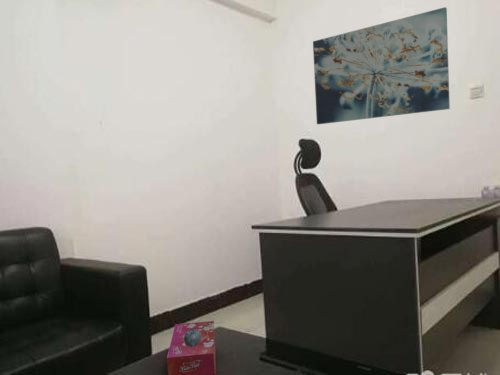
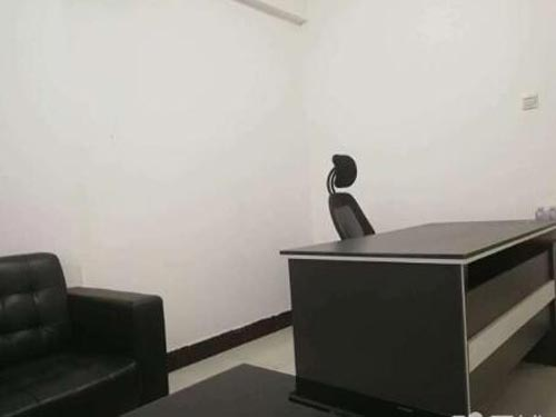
- tissue box (193, 350)
- wall art (375, 72)
